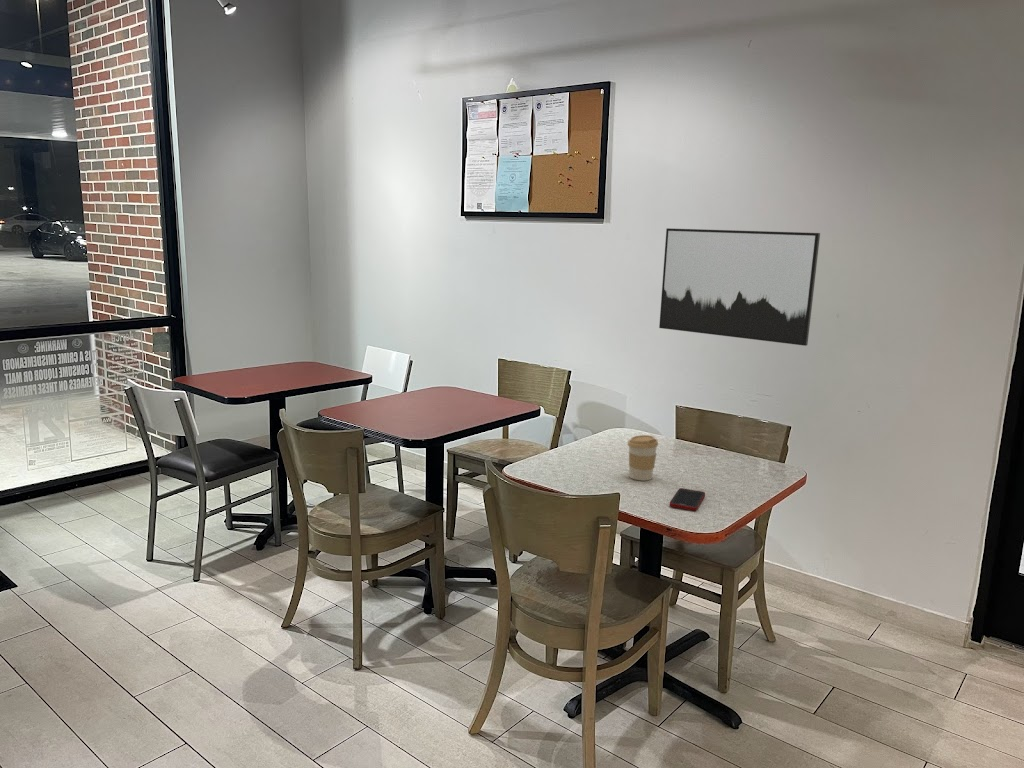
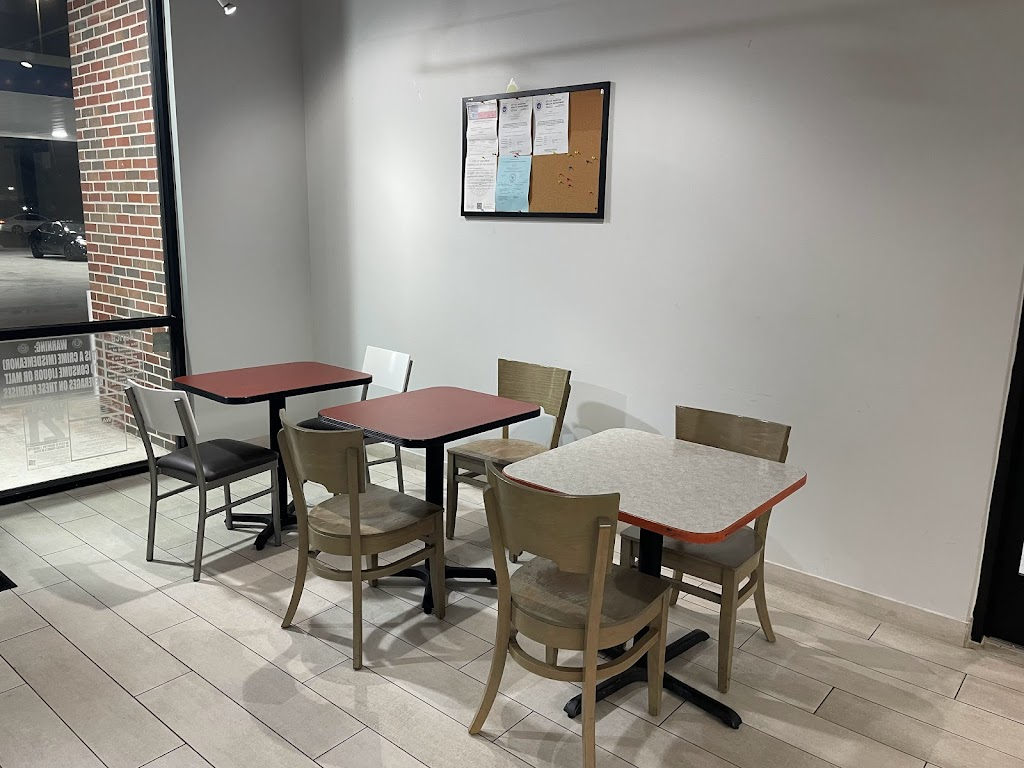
- coffee cup (641, 456)
- wall art (733, 284)
- cell phone (687, 499)
